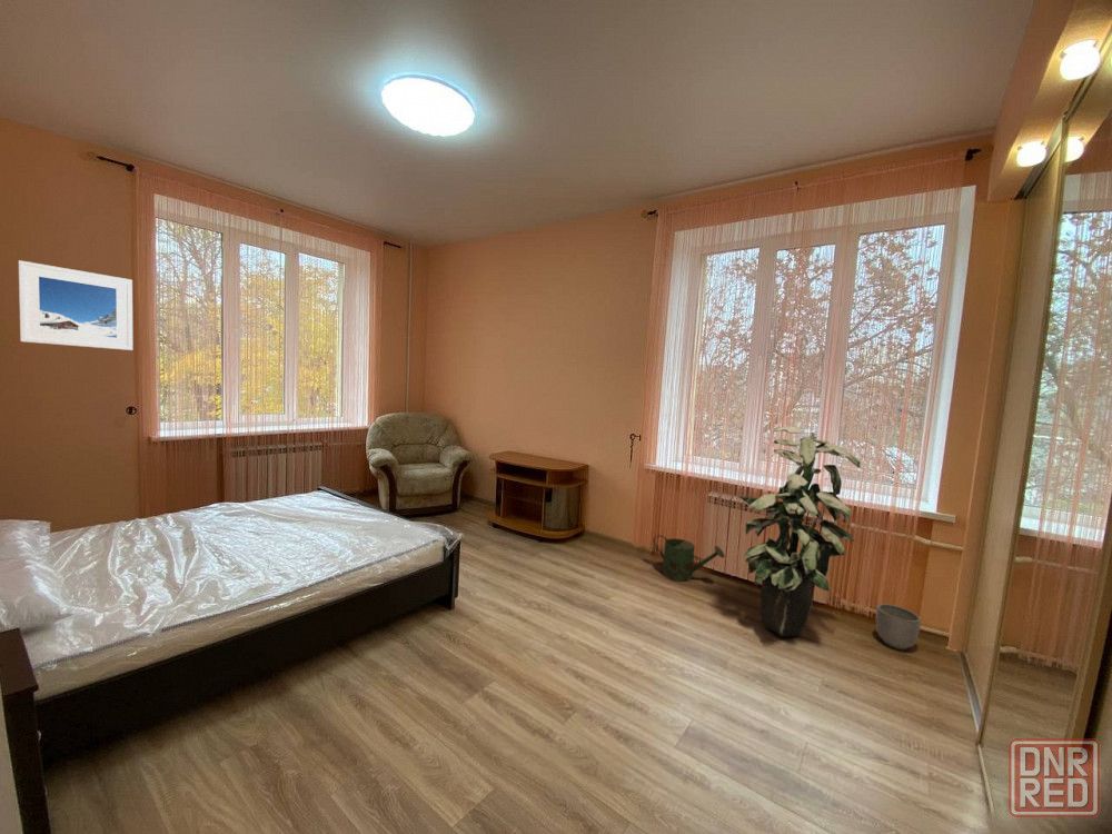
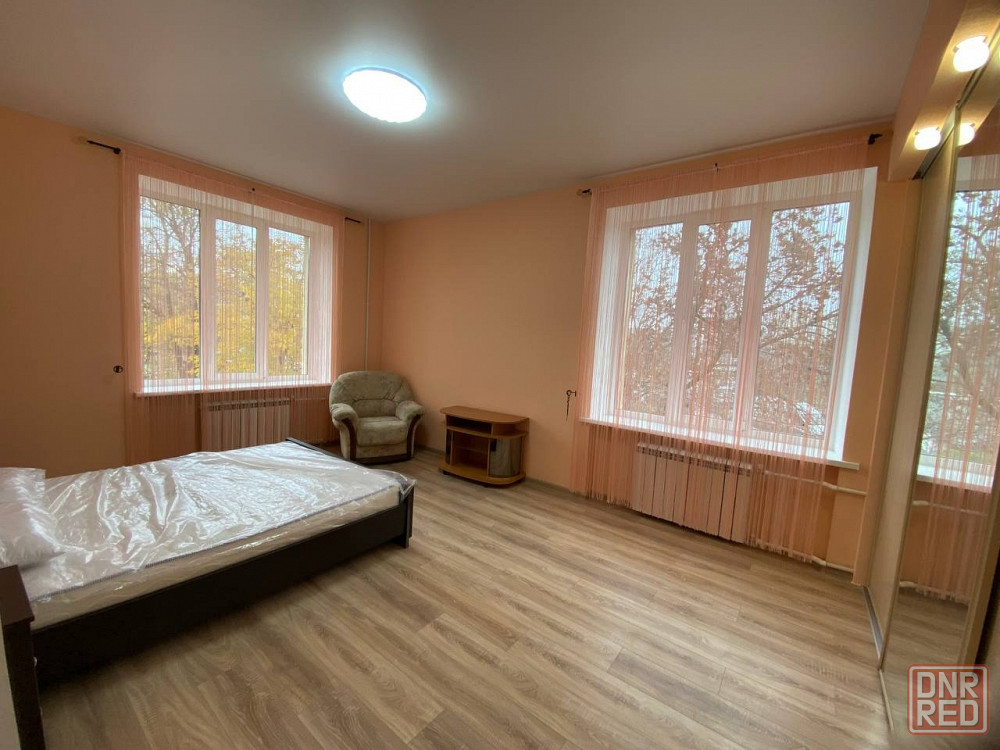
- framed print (79, 308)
- indoor plant (791, 527)
- watering can (686, 557)
- planter (896, 628)
